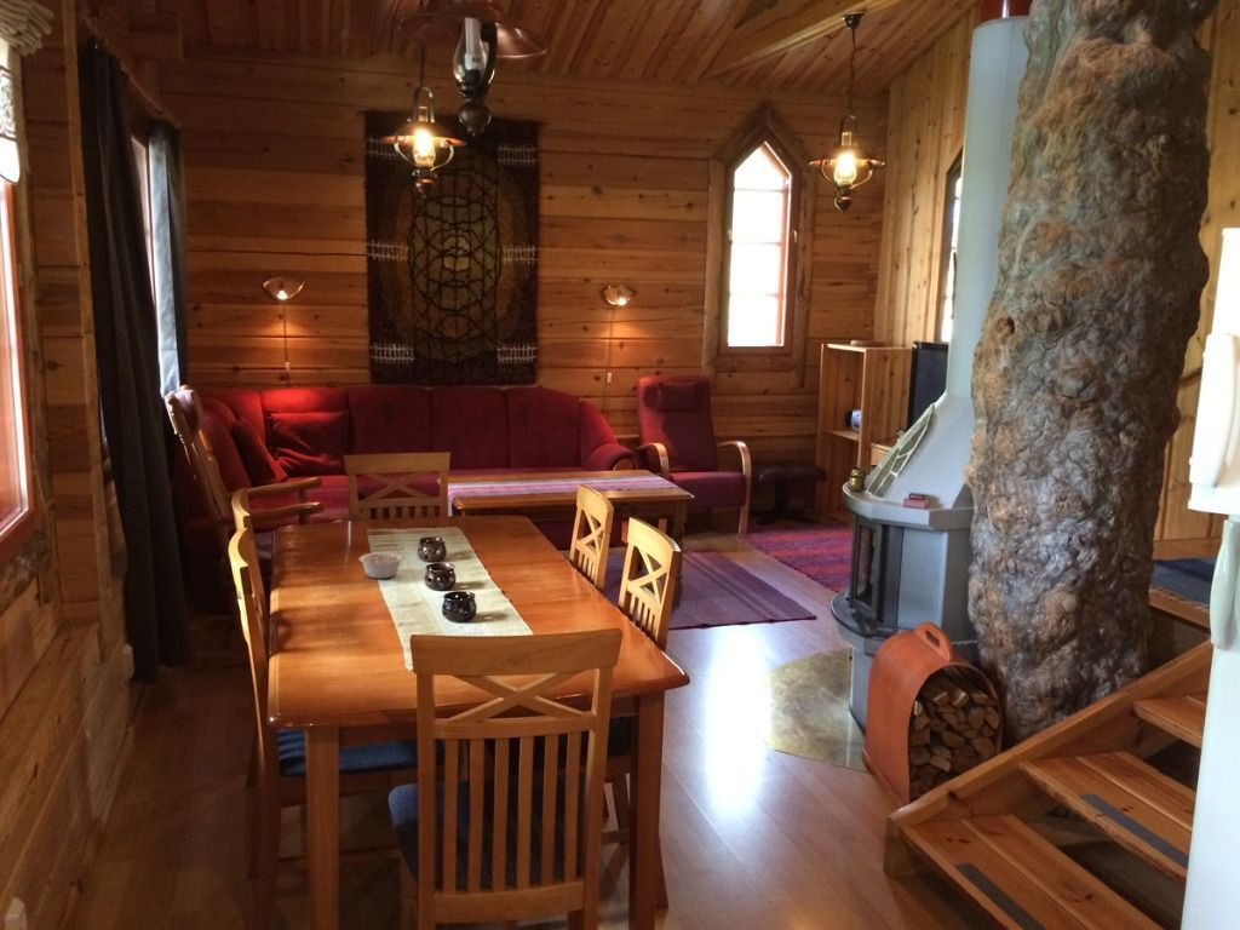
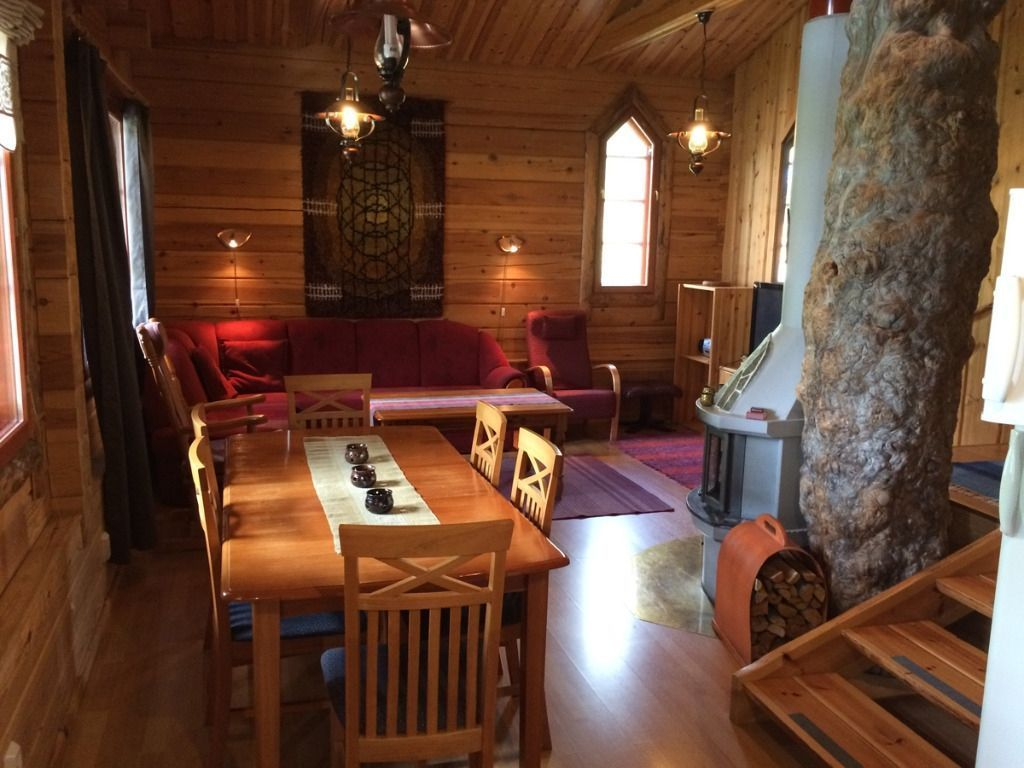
- legume (381, 563)
